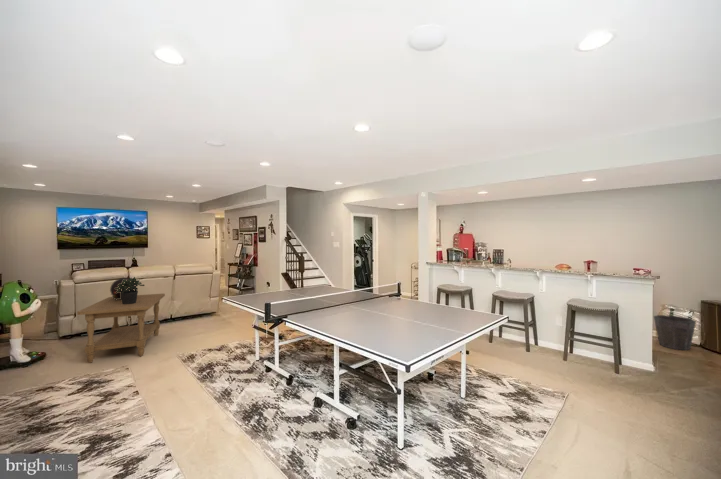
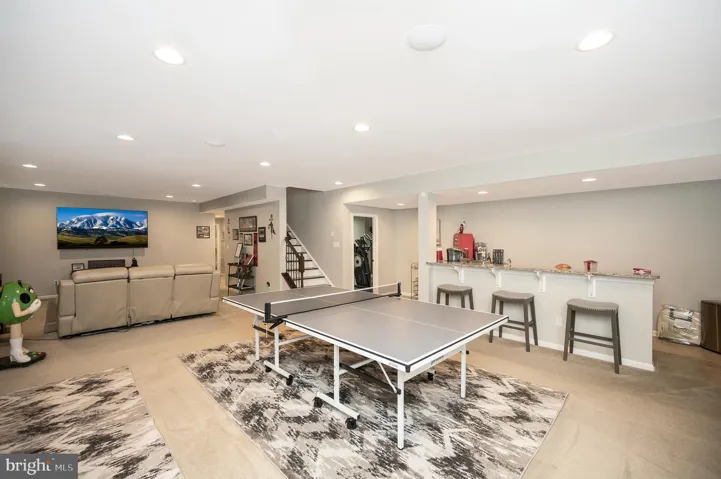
- potted plant (130, 289)
- waste bin (674, 332)
- decorative sphere (121, 289)
- coffee table (127, 326)
